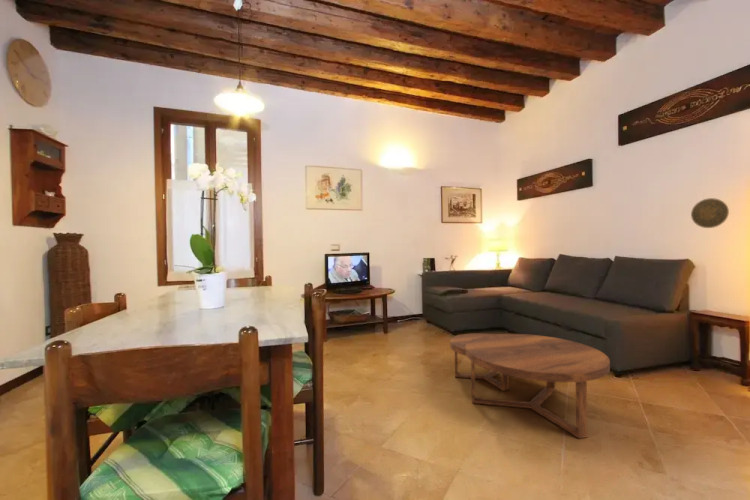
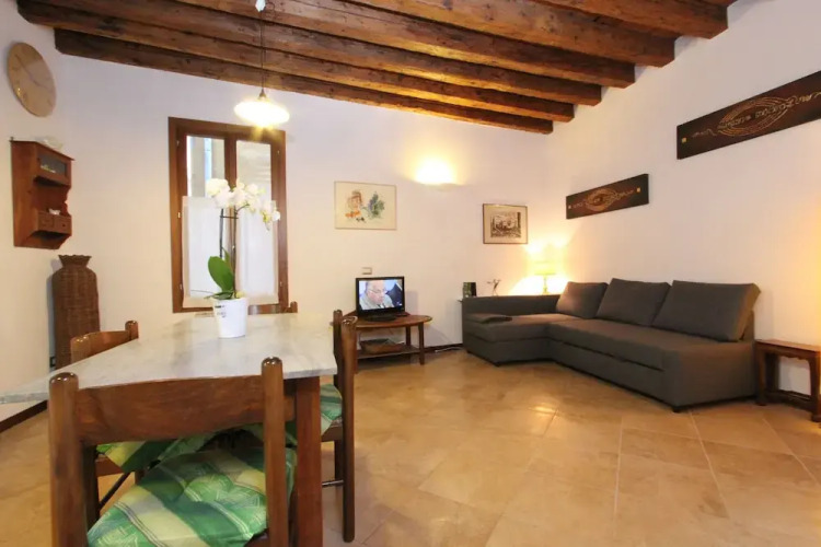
- decorative plate (708, 213)
- coffee table (513, 368)
